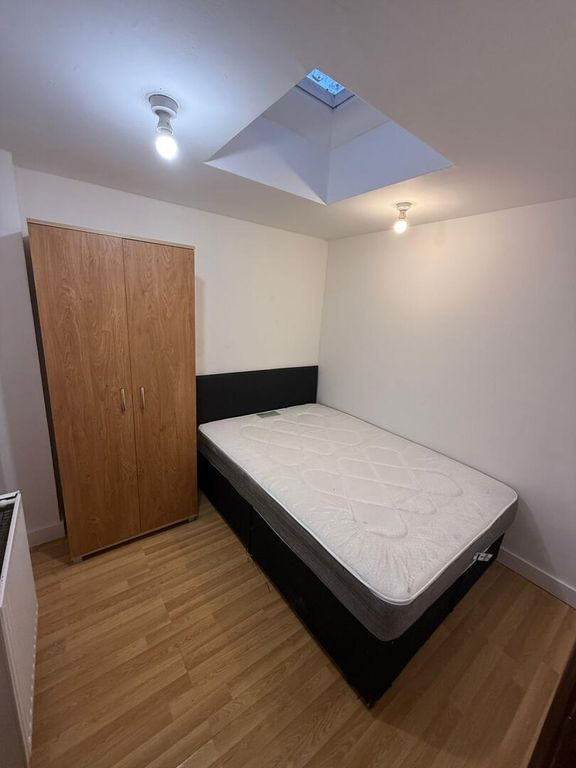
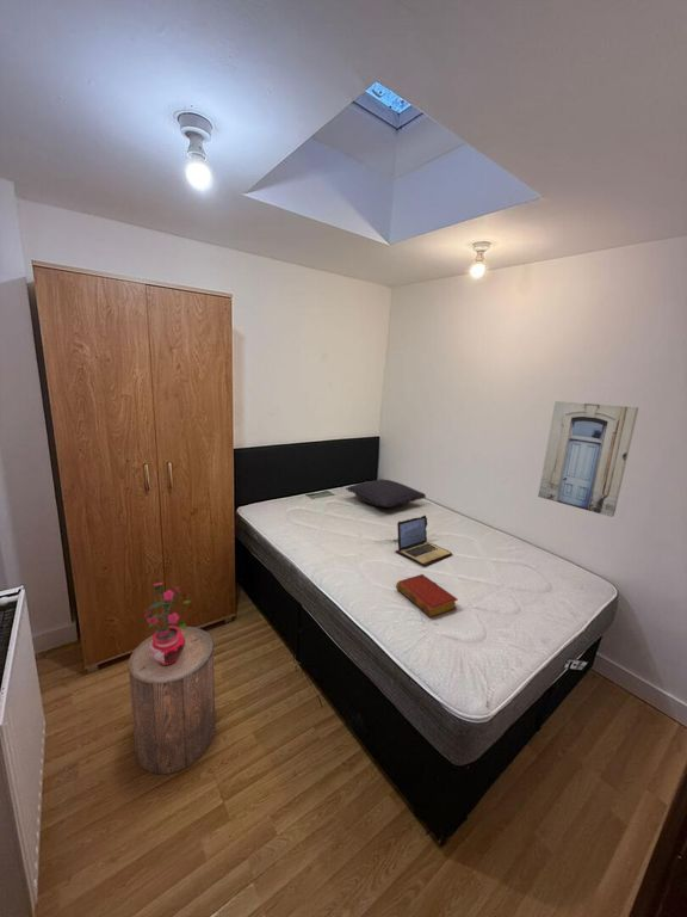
+ book (425, 593)
+ pillow (385, 492)
+ stool (174, 695)
+ laptop (425, 538)
+ wall art (583, 456)
+ potted plant (168, 622)
